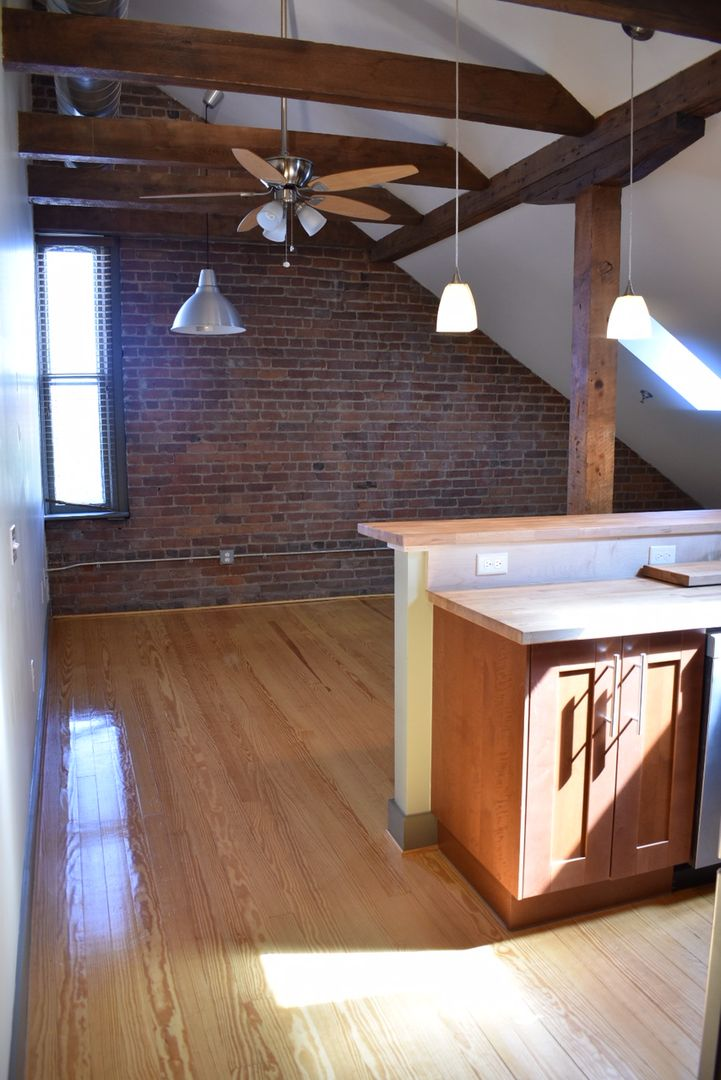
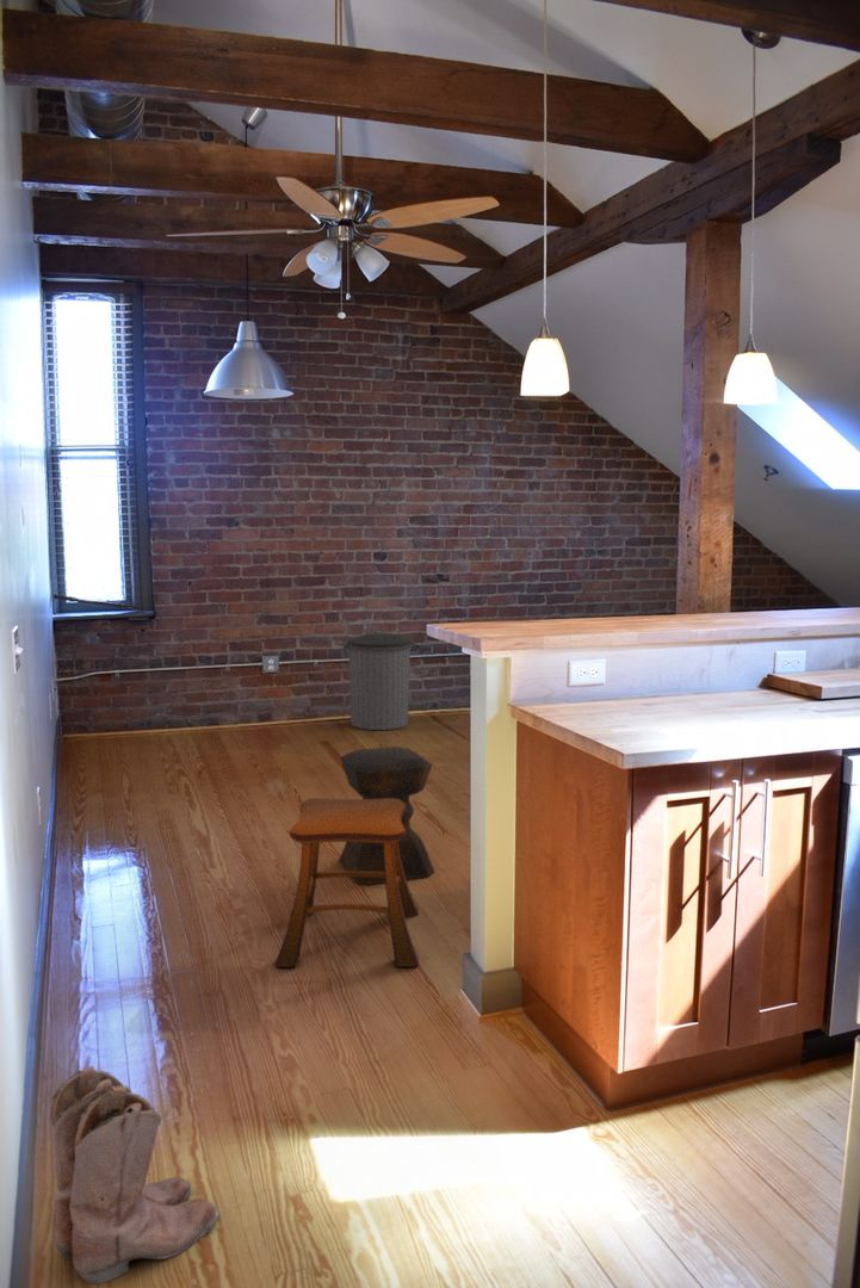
+ trash can (379, 677)
+ stool (351, 874)
+ boots (135, 1153)
+ stool (384, 798)
